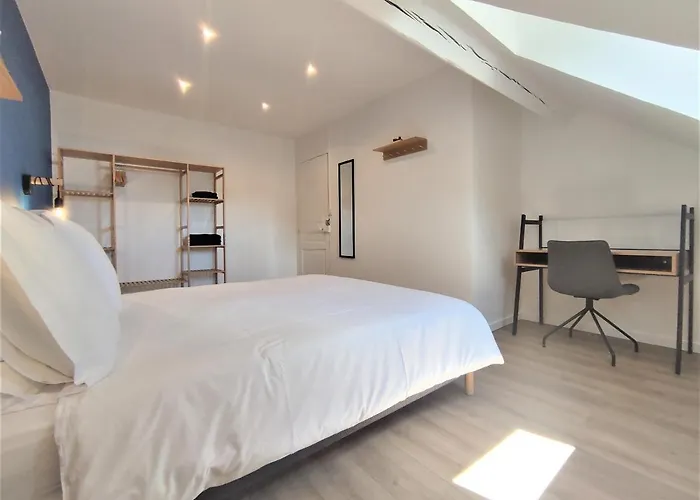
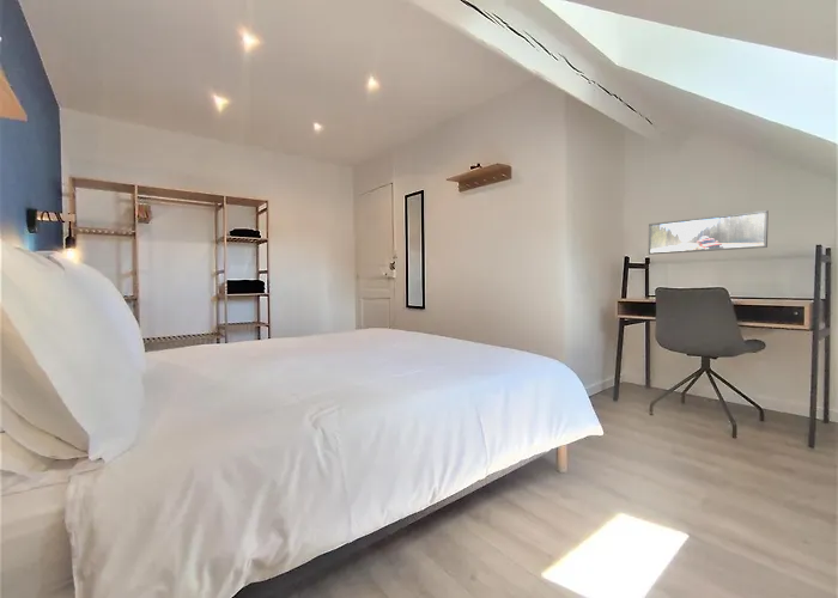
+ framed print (702, 234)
